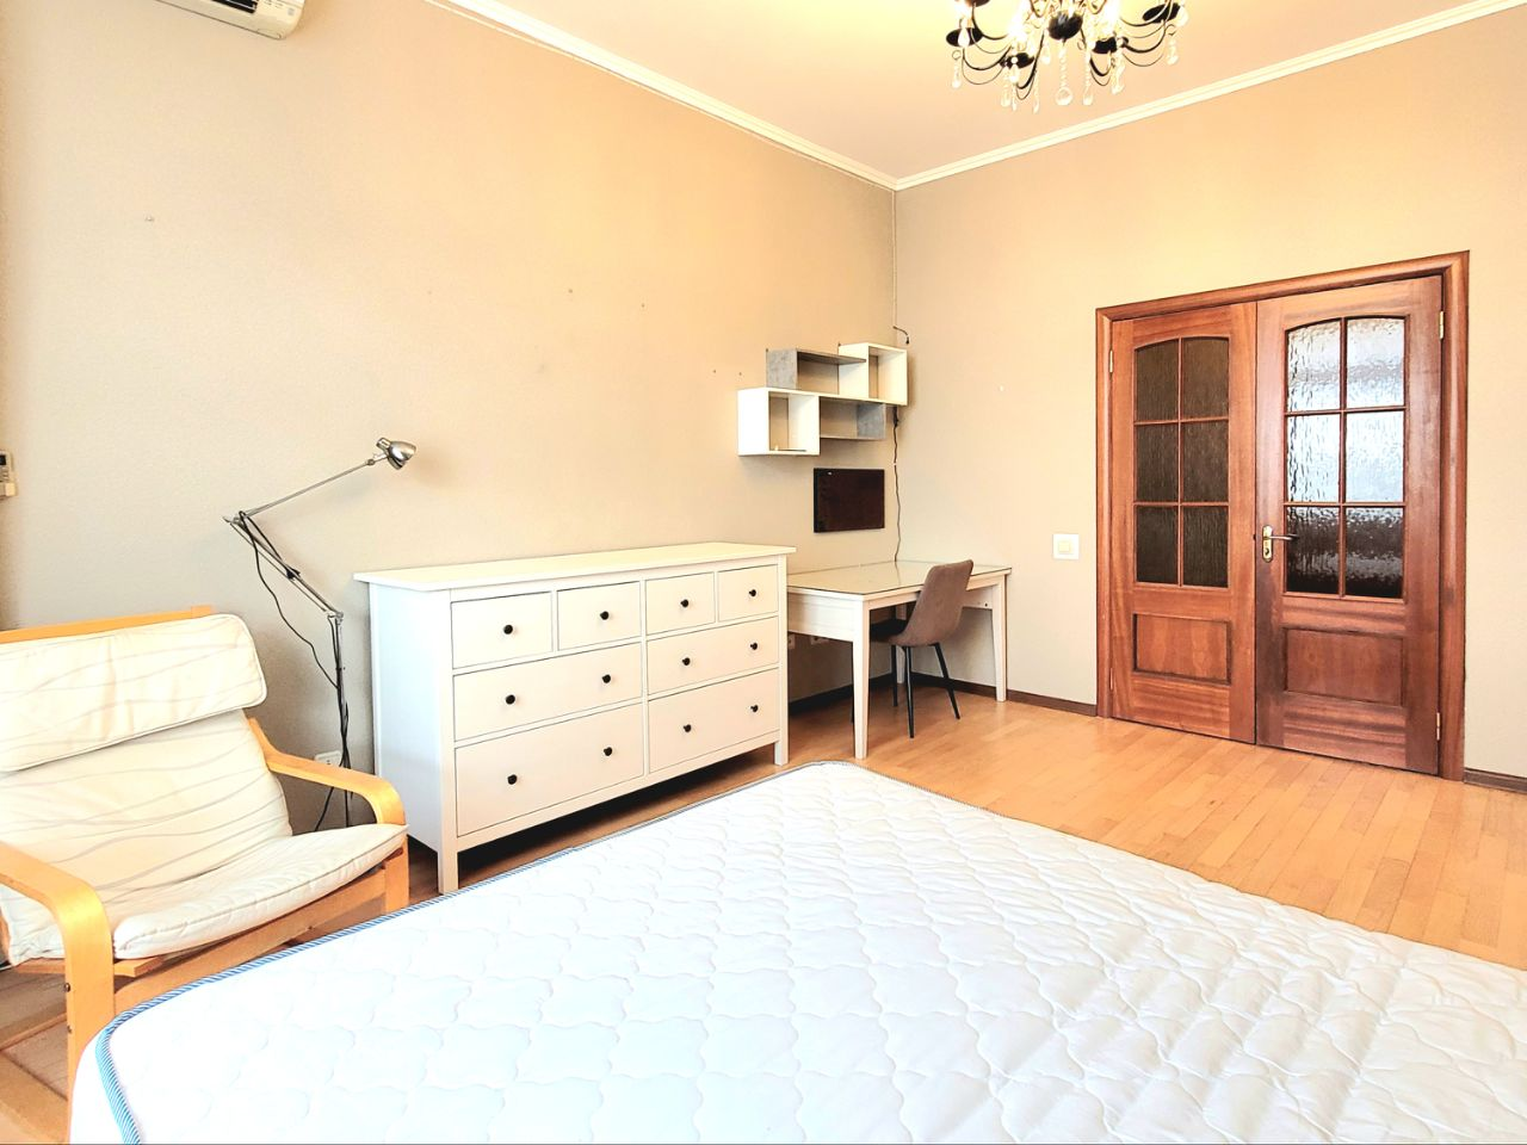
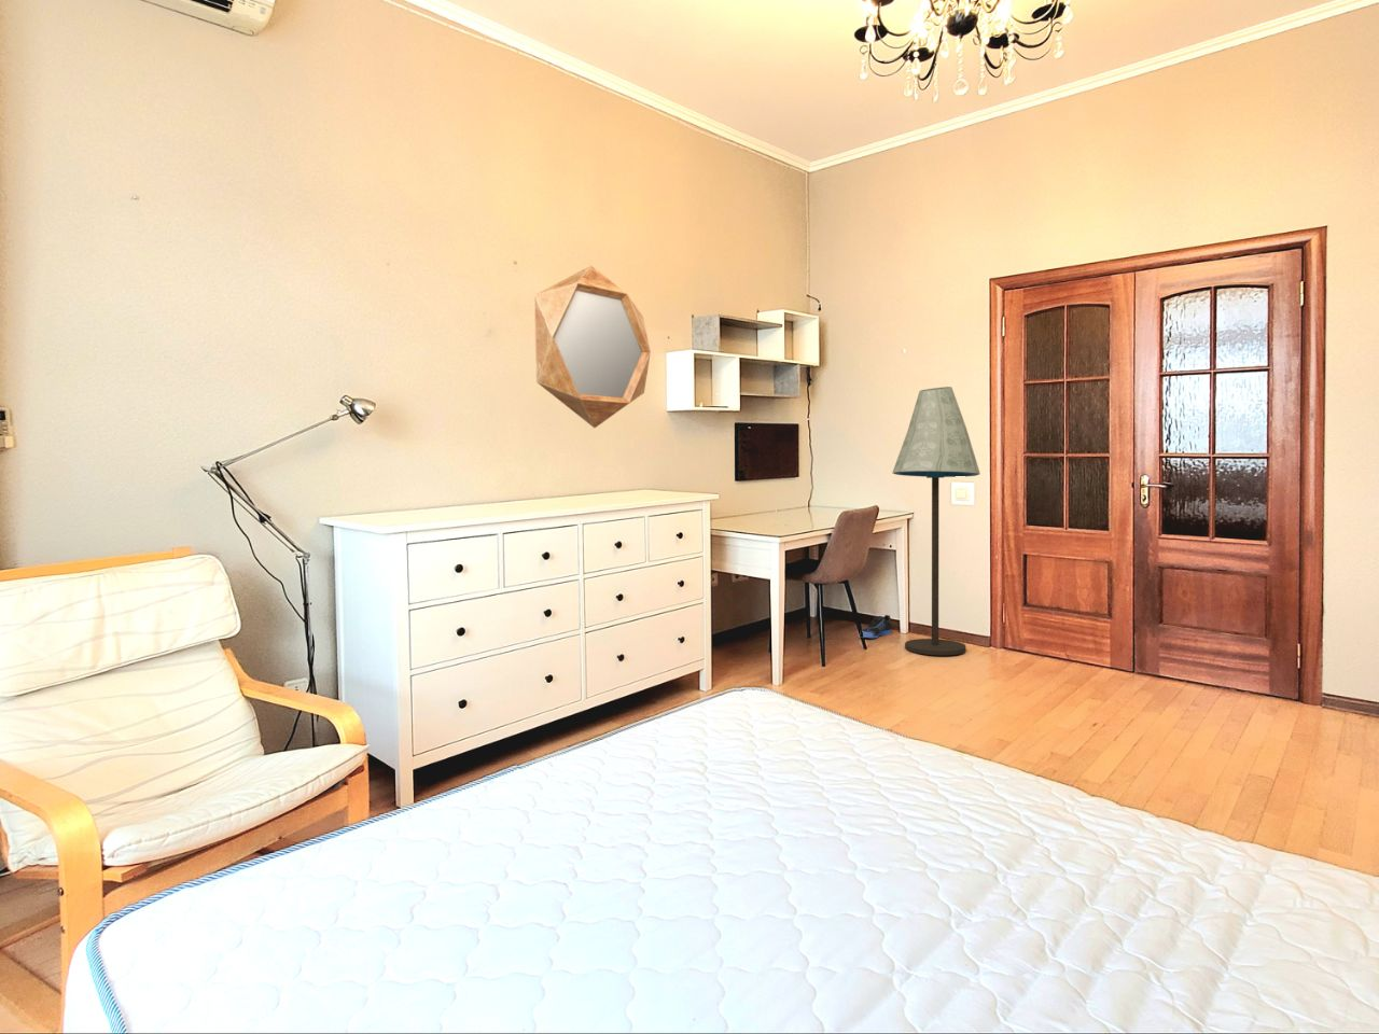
+ floor lamp (935, 518)
+ home mirror (598, 345)
+ sneaker (875, 626)
